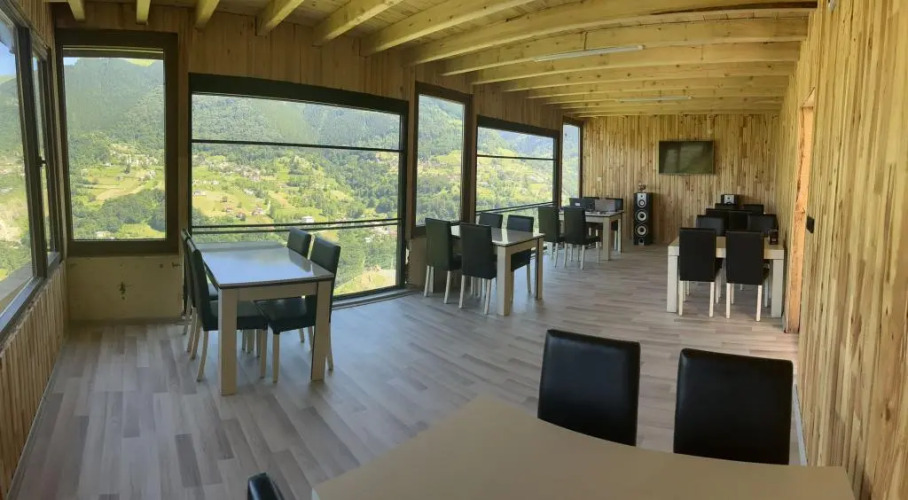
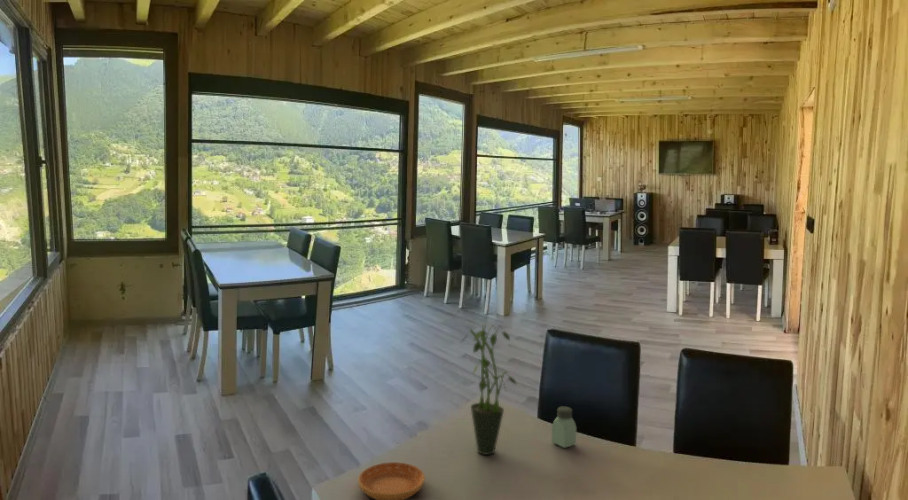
+ potted plant (486, 386)
+ saucer (391, 482)
+ saltshaker (564, 426)
